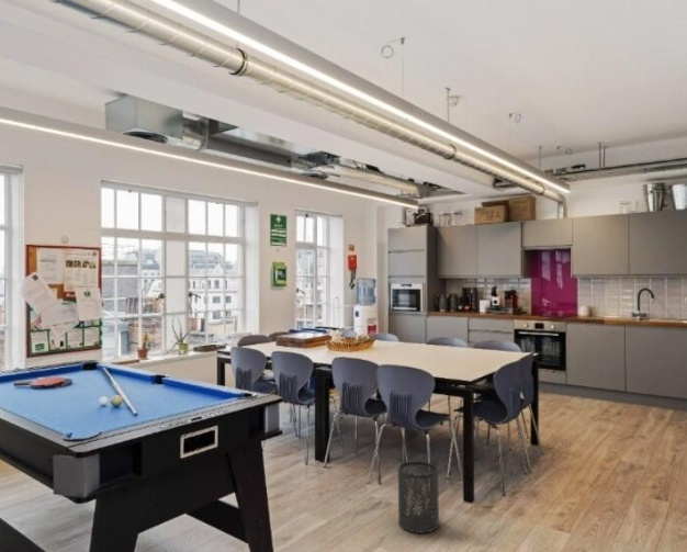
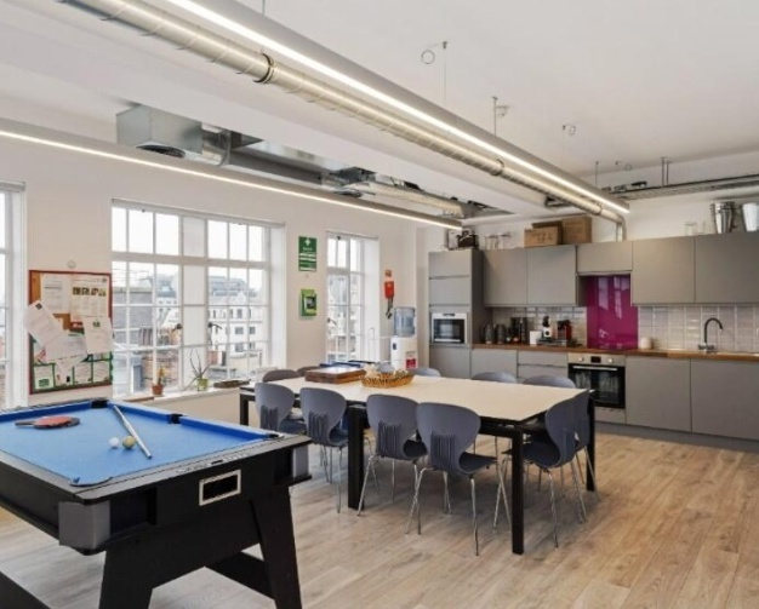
- trash can (418, 495)
